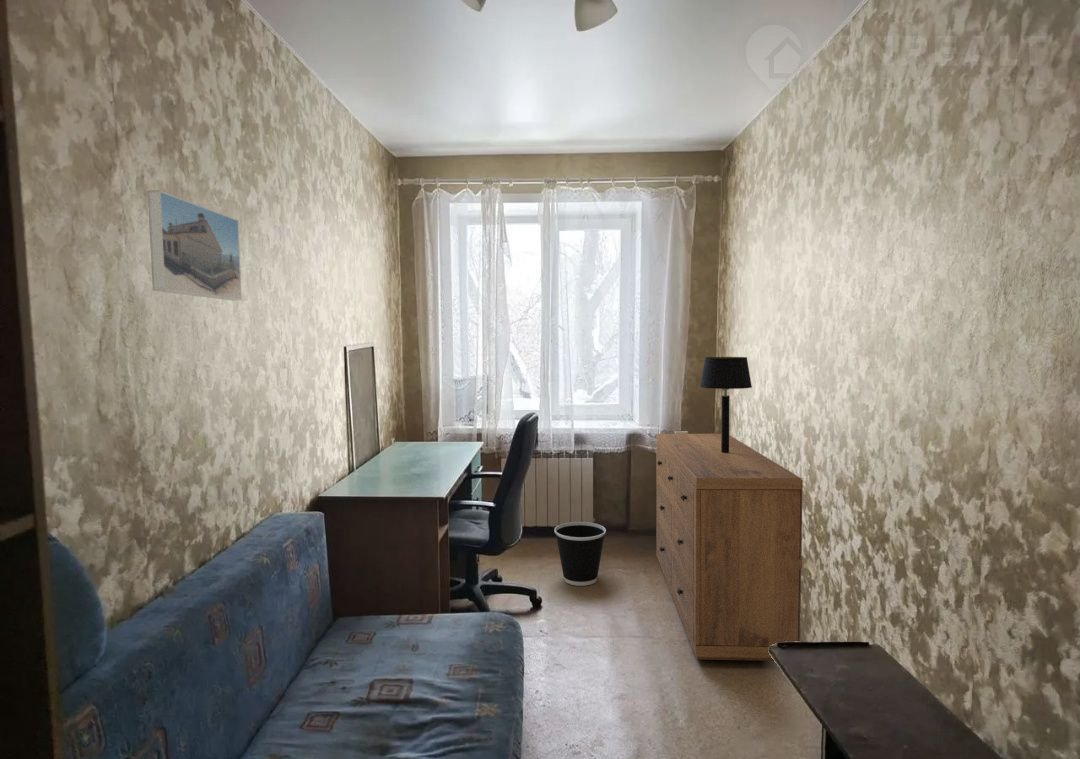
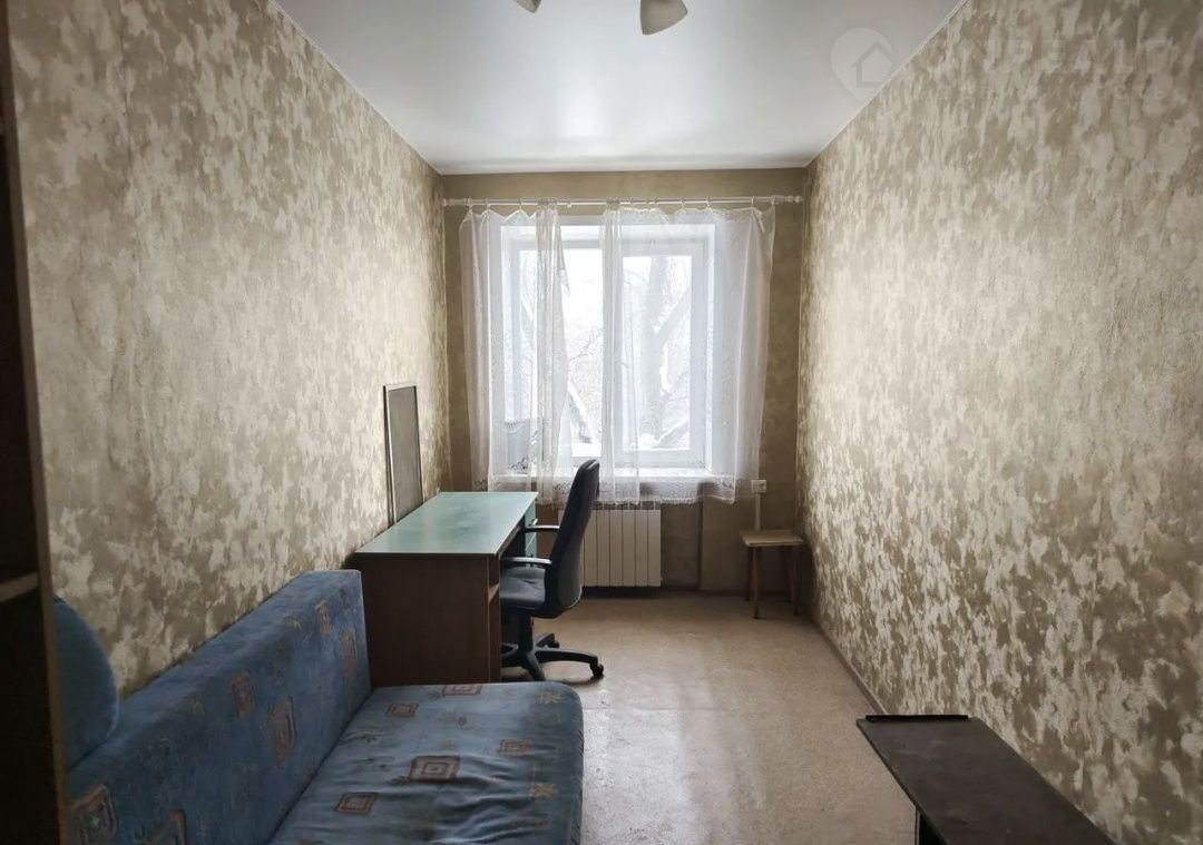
- wastebasket (580, 554)
- table lamp (725, 404)
- dresser (712, 527)
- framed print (200, 251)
